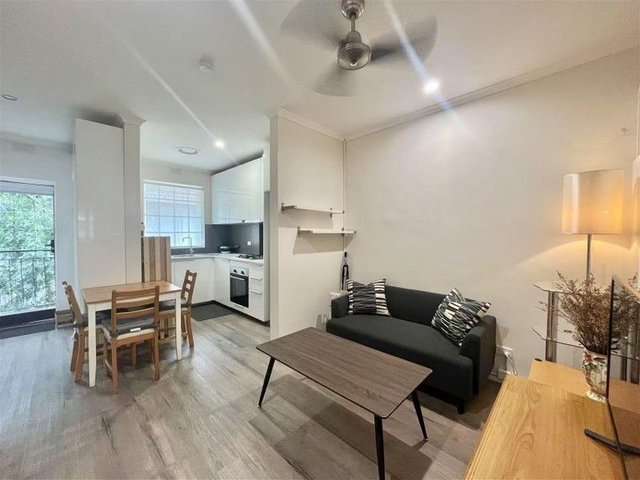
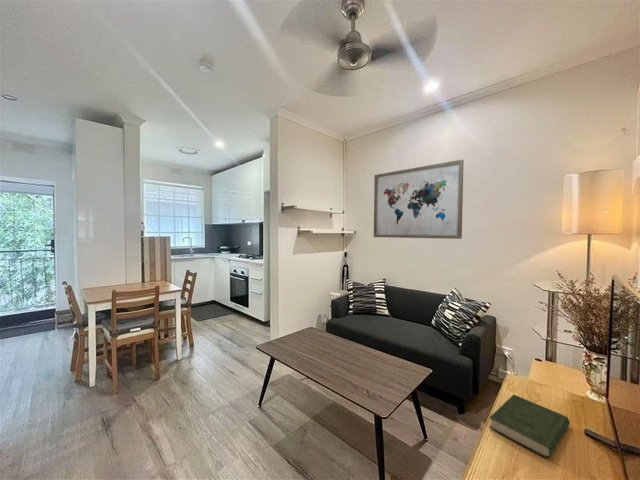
+ wall art (413, 203)
+ book (529, 422)
